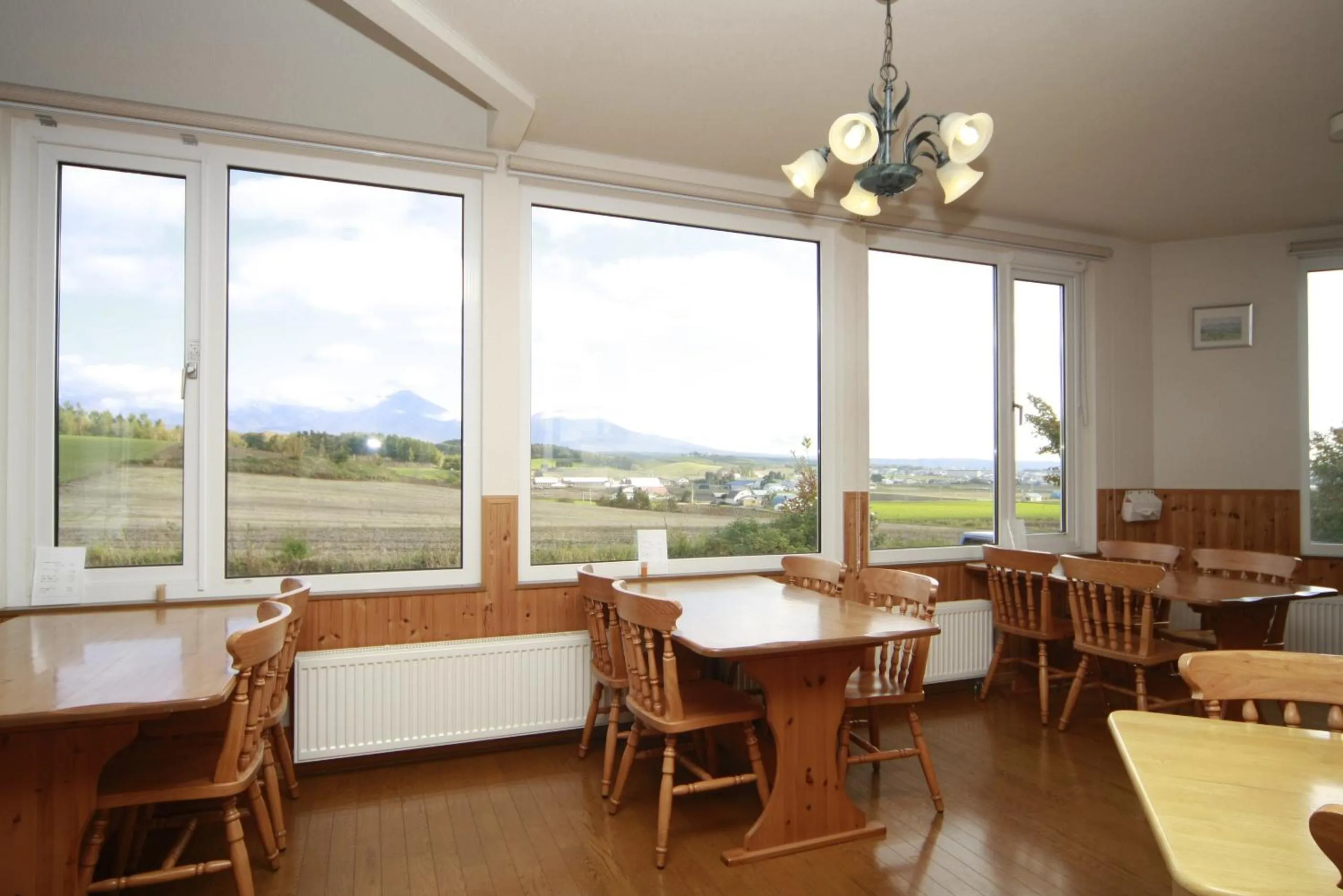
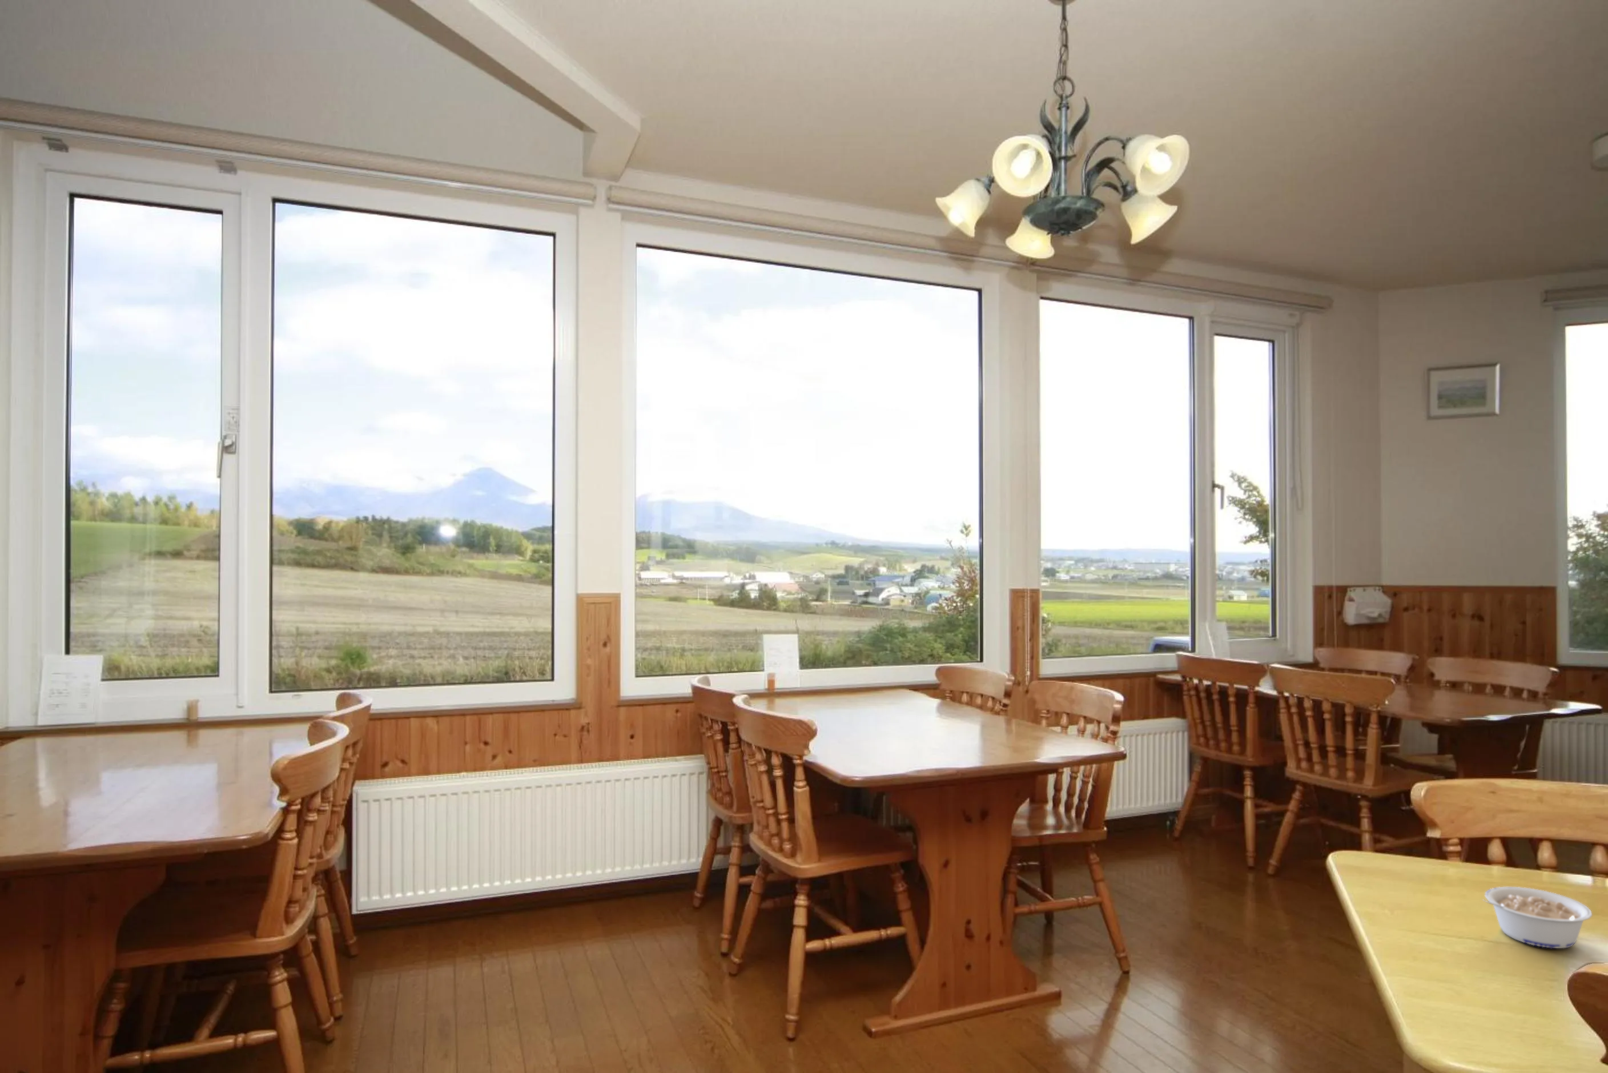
+ legume (1536, 916)
